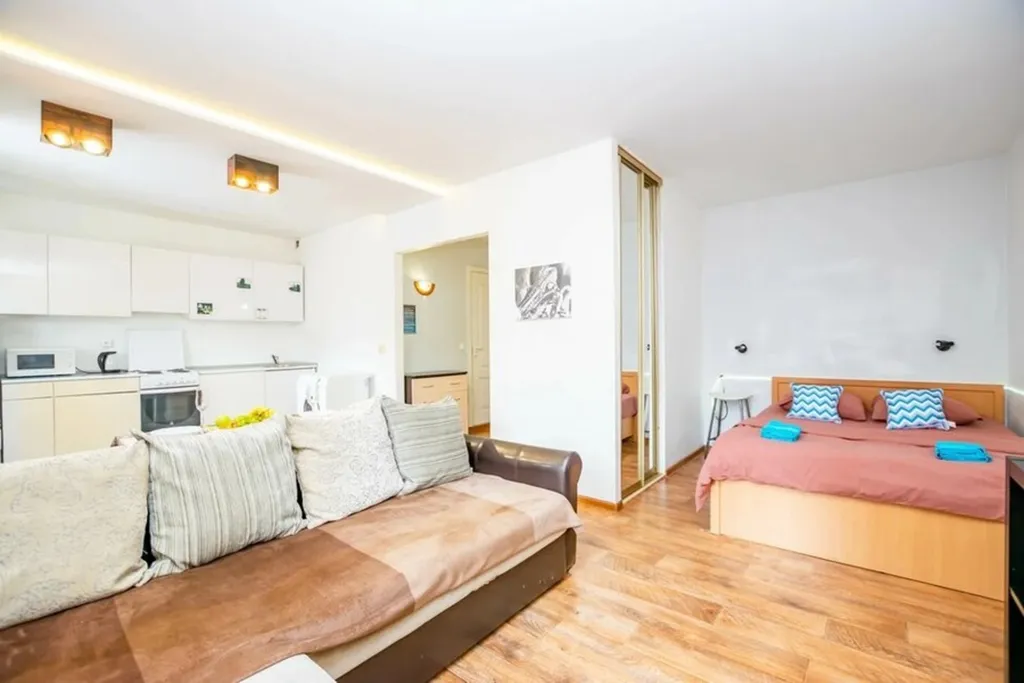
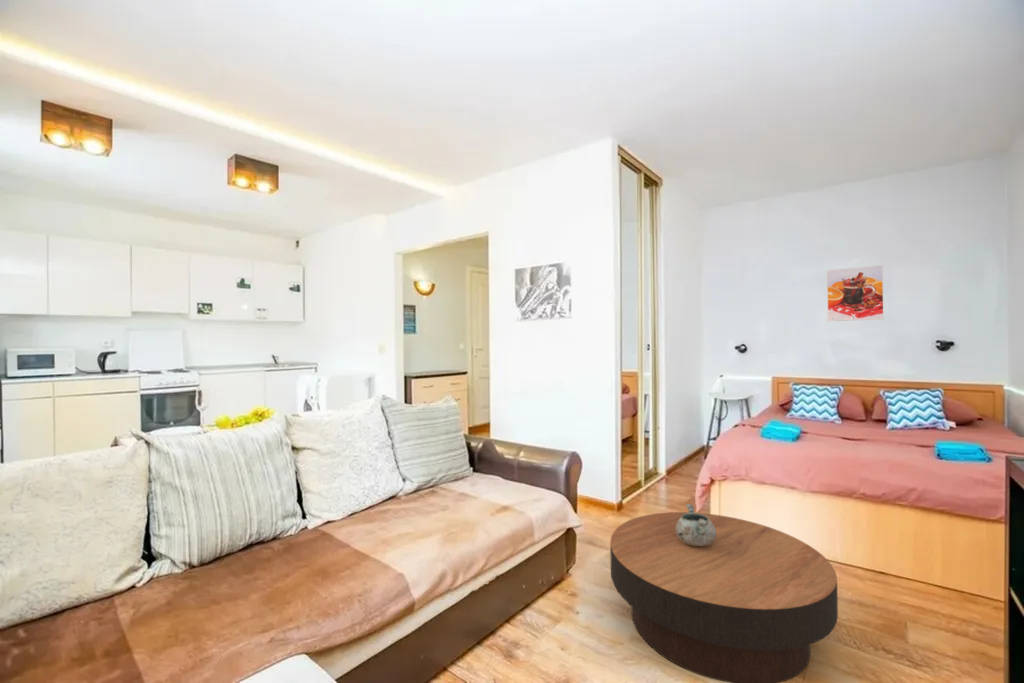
+ coffee table (713, 587)
+ decorative bowl (695, 526)
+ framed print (854, 294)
